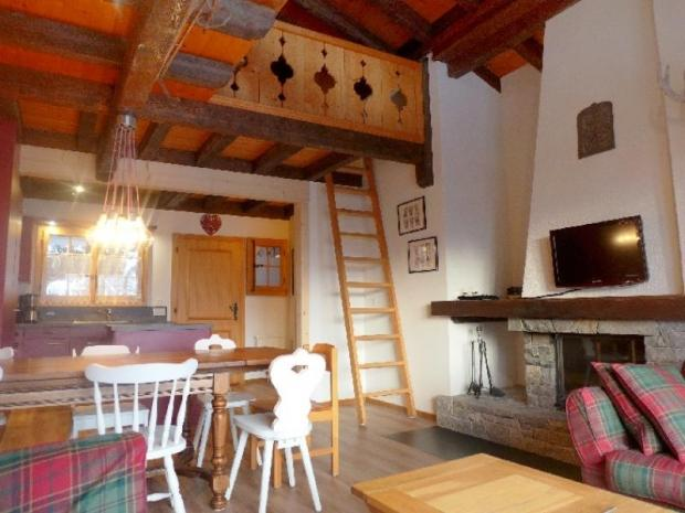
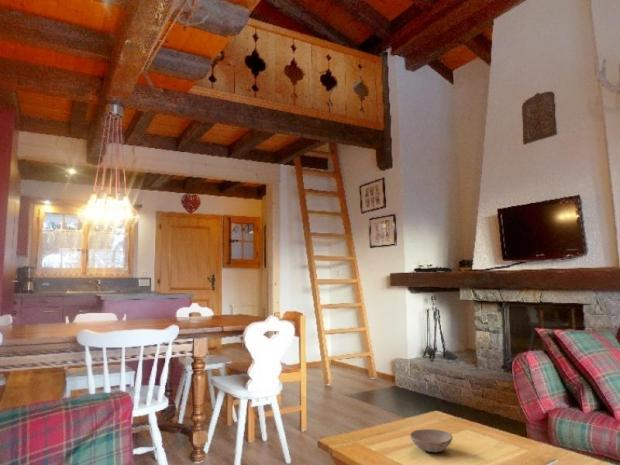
+ bowl (431, 441)
